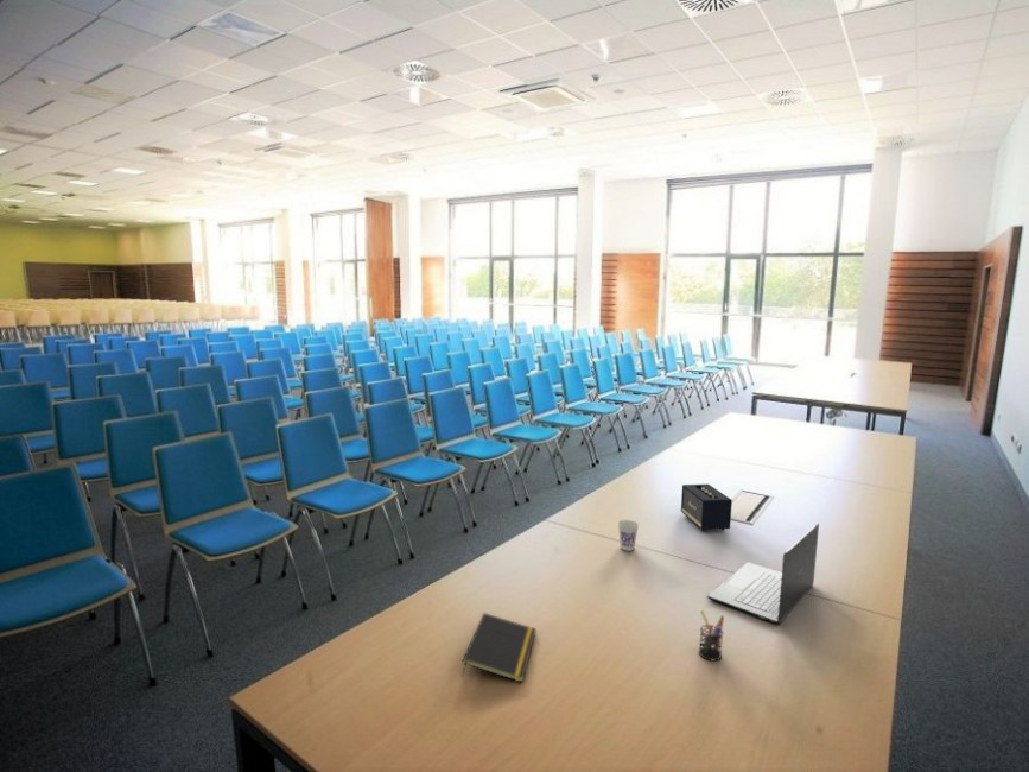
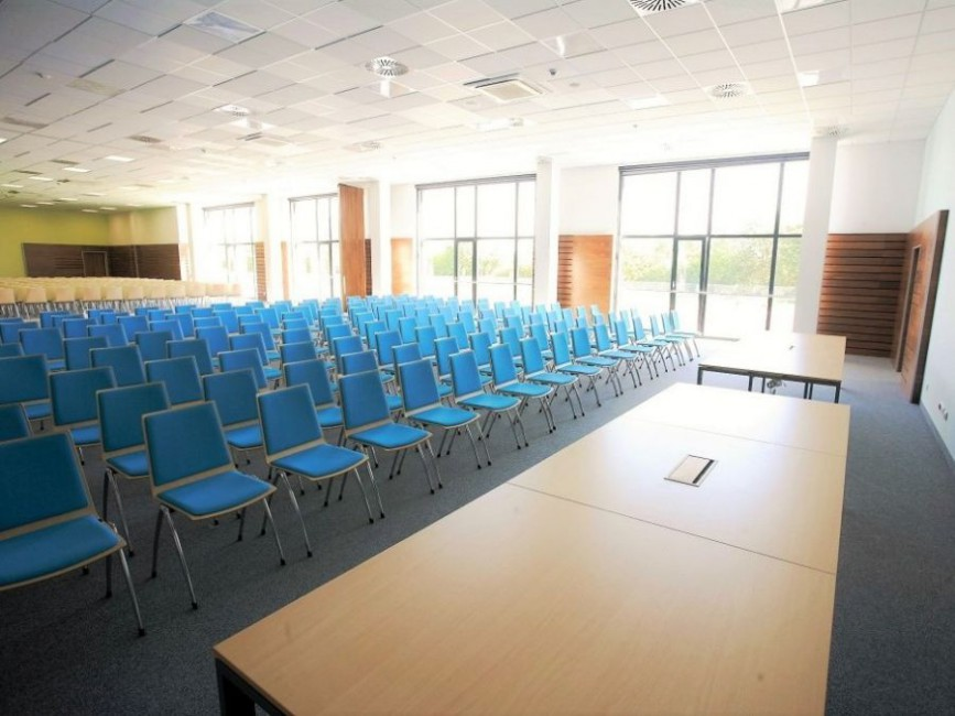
- notepad (501, 645)
- laptop (762, 567)
- pen holder (713, 633)
- cup (627, 536)
- speaker (705, 506)
